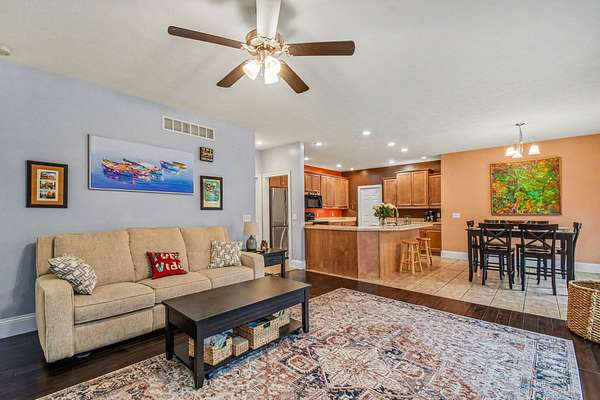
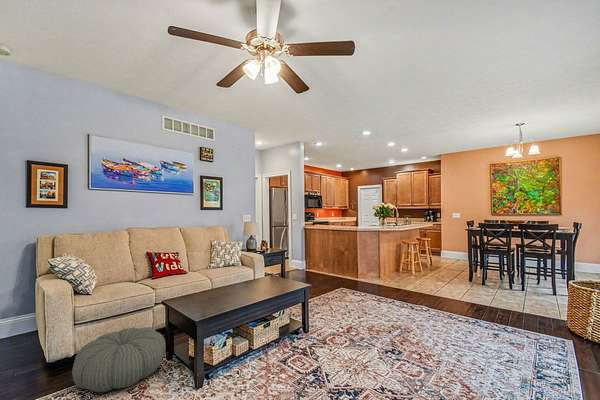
+ pouf (122, 355)
